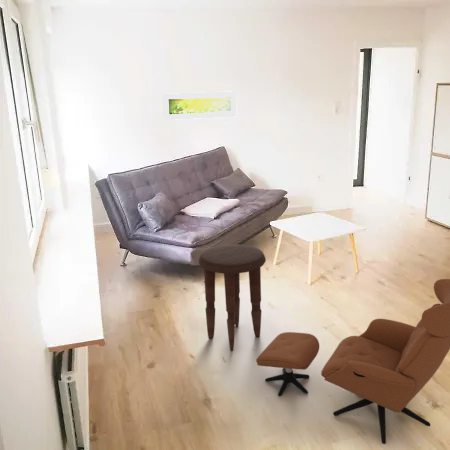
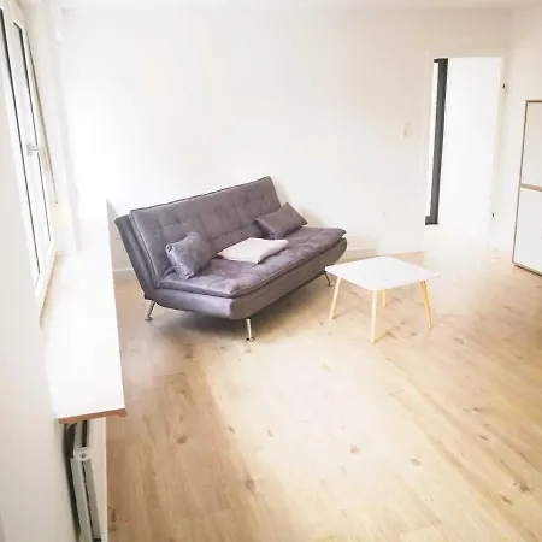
- armchair (352, 340)
- side table (233, 296)
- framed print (200, 105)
